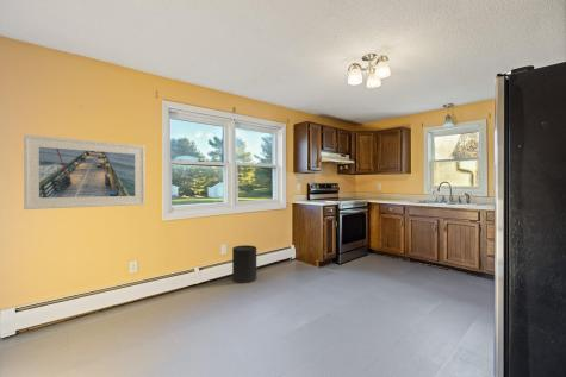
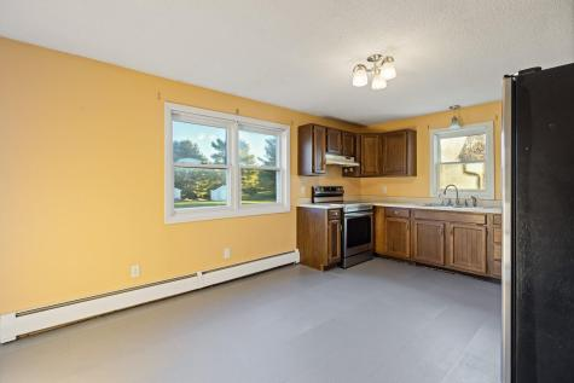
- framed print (91, 174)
- trash can (244, 263)
